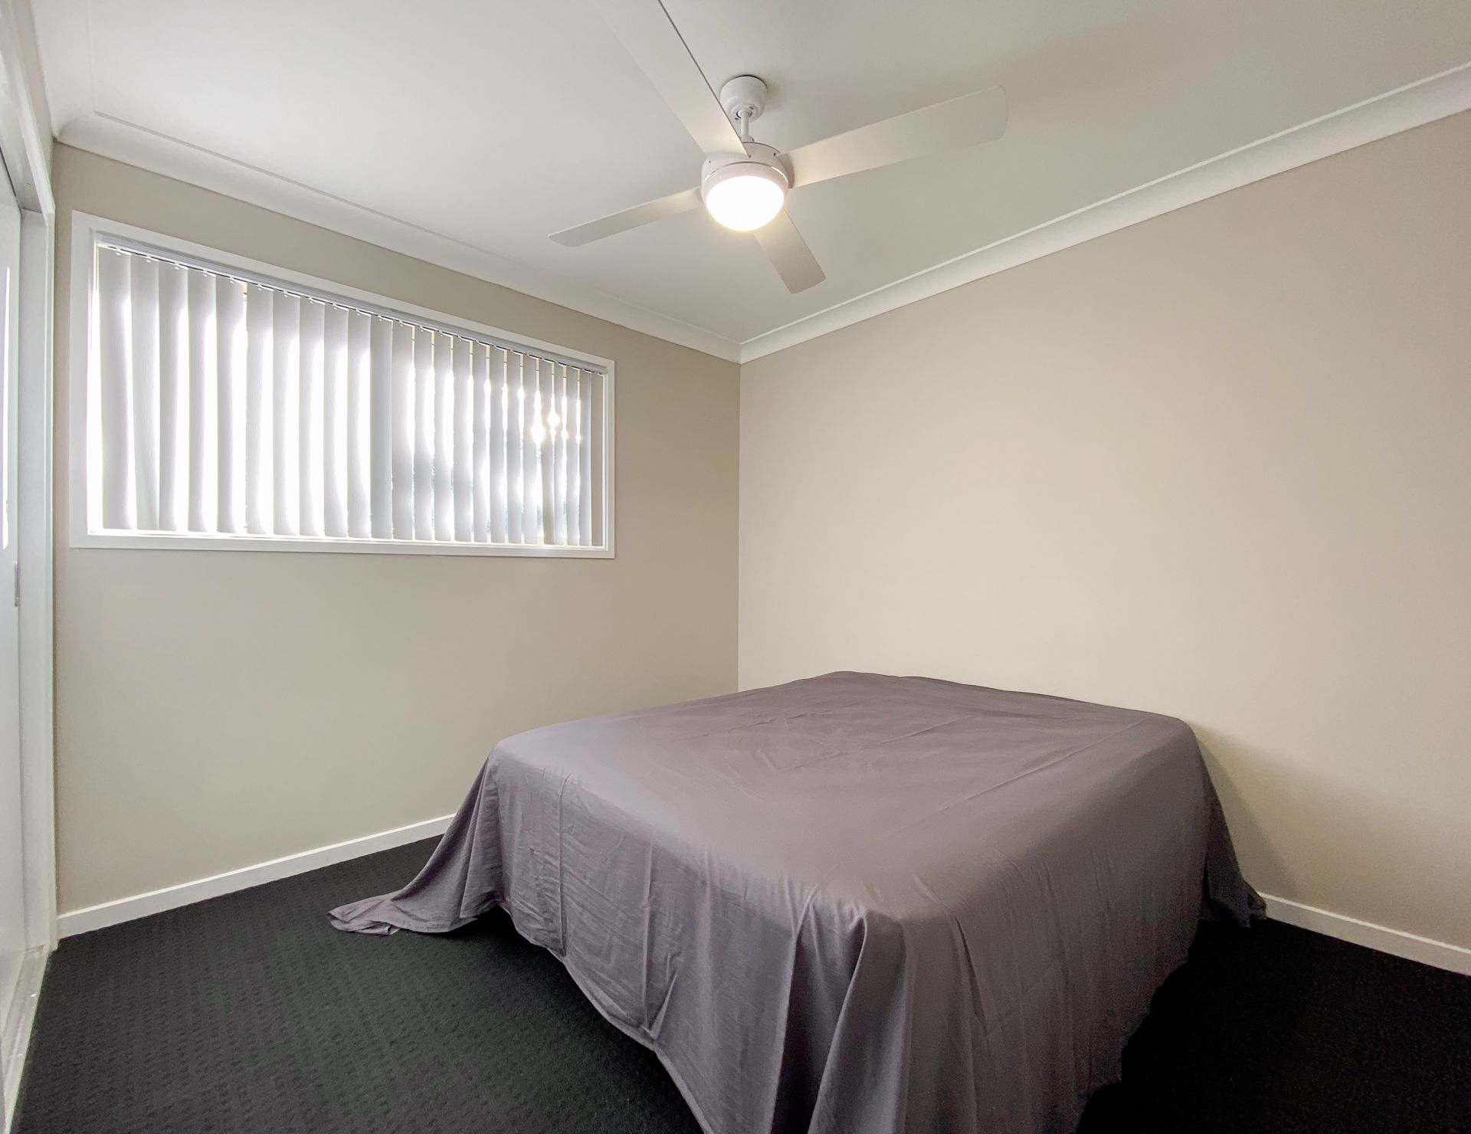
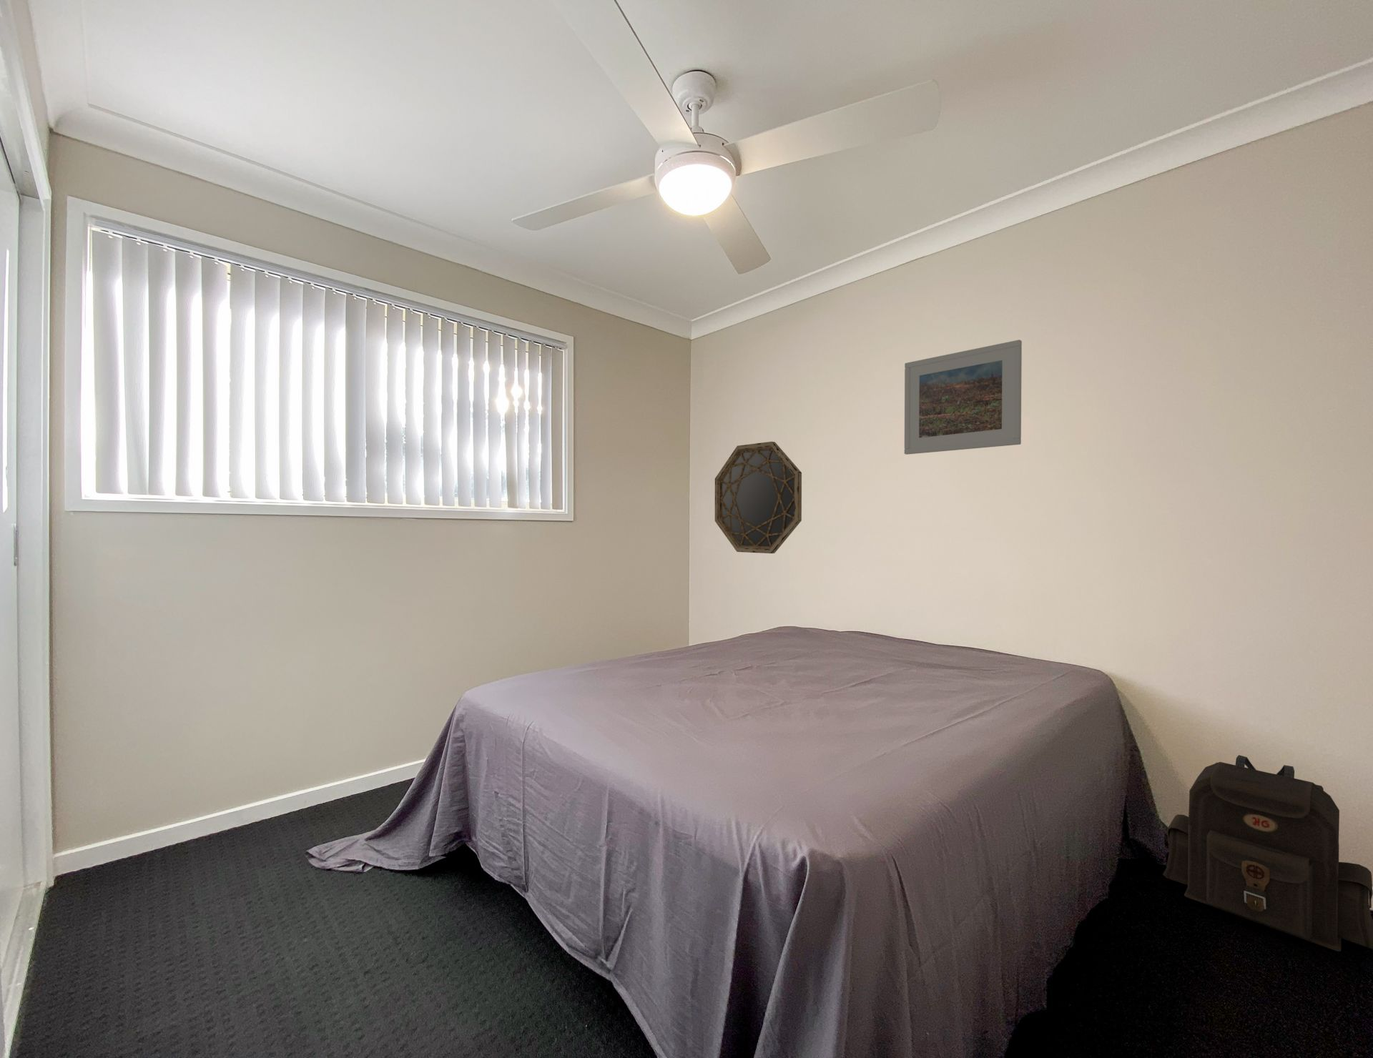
+ home mirror (755, 498)
+ backpack (1262, 839)
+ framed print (959, 401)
